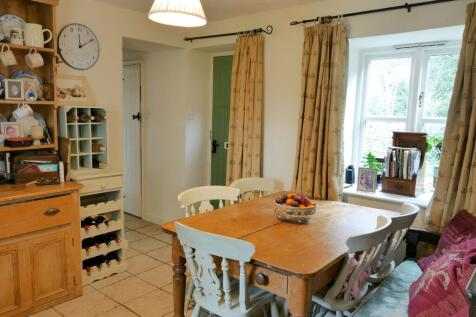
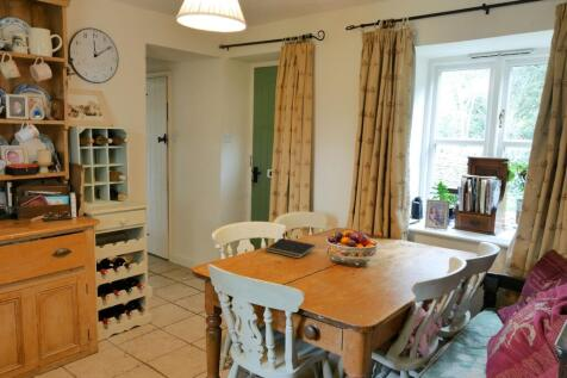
+ notepad (289, 247)
